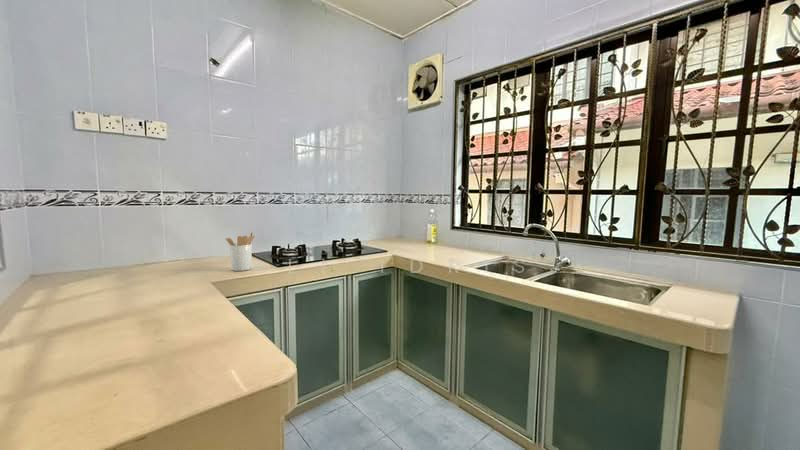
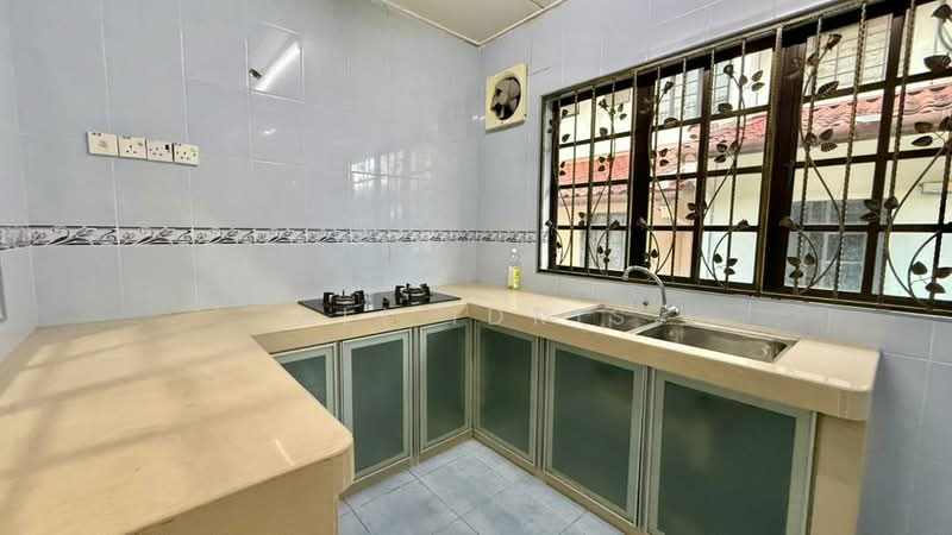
- utensil holder (242, 251)
